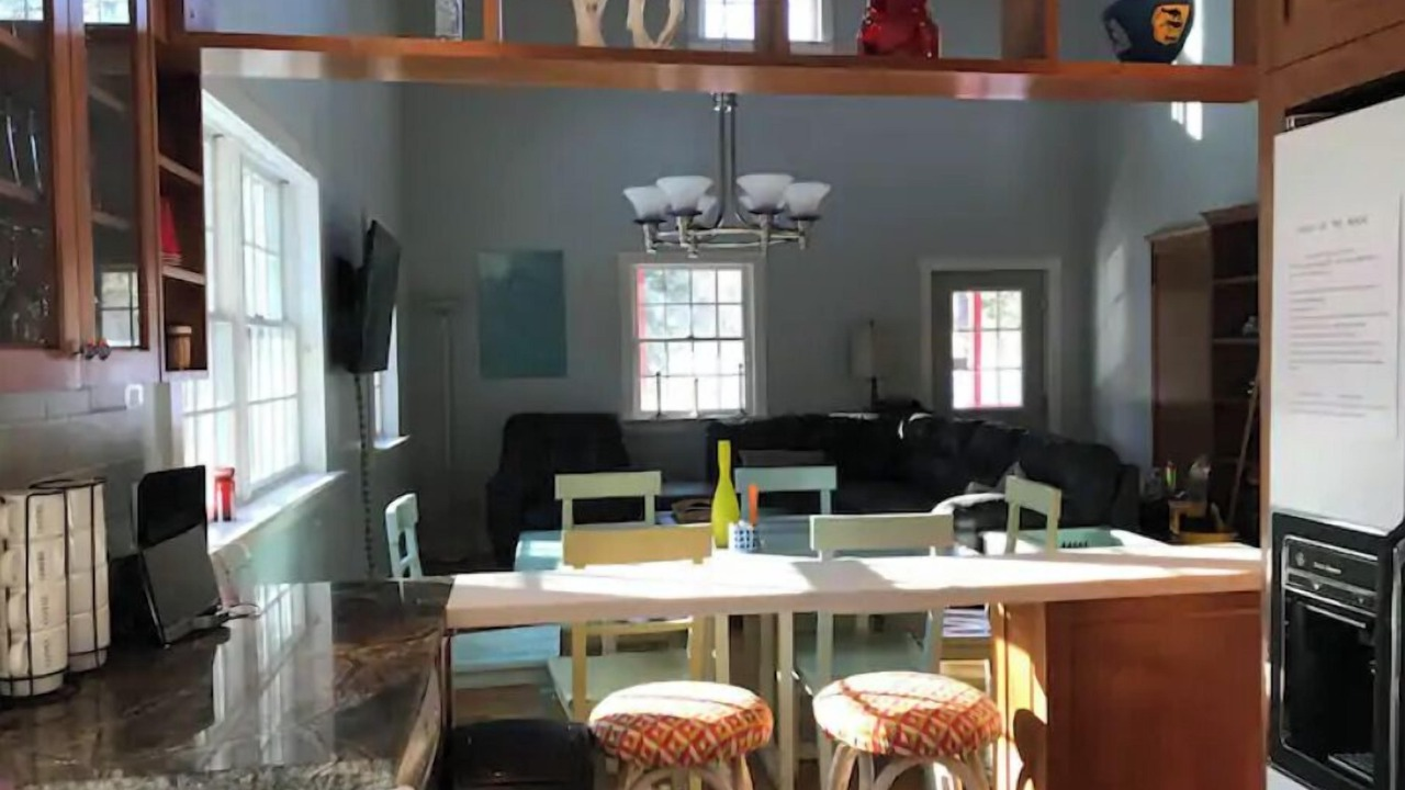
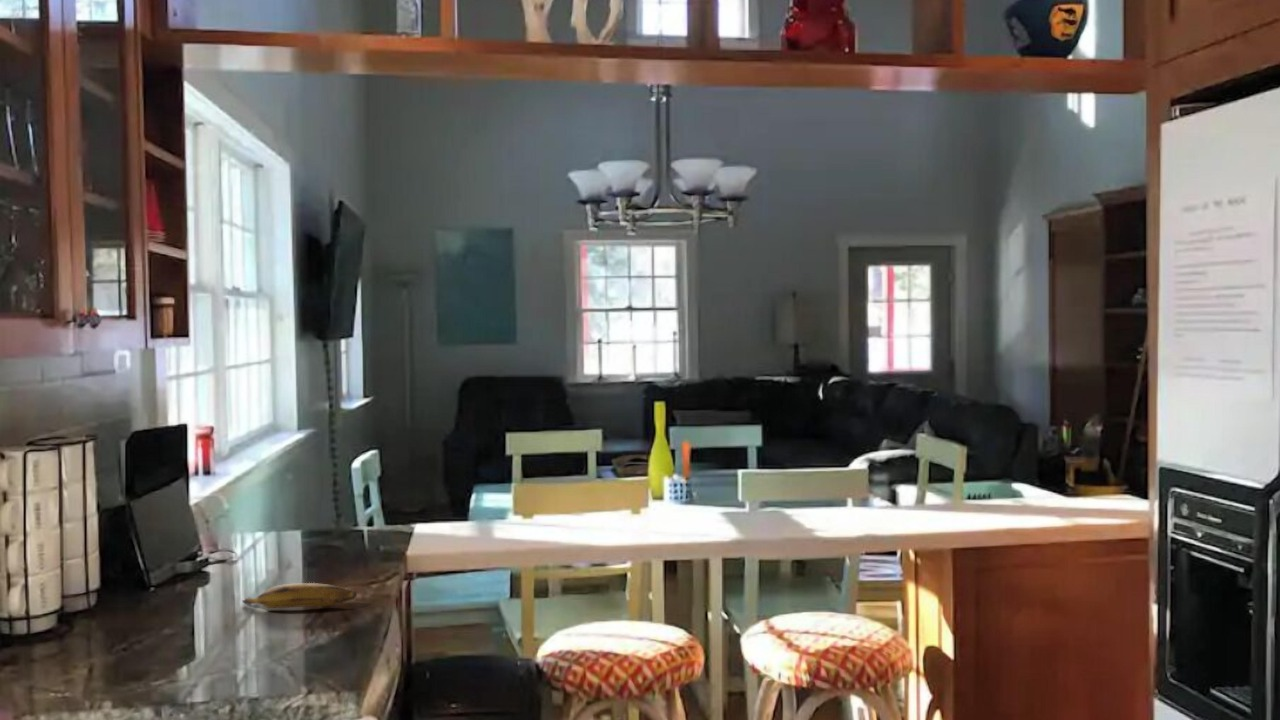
+ banana (295, 594)
